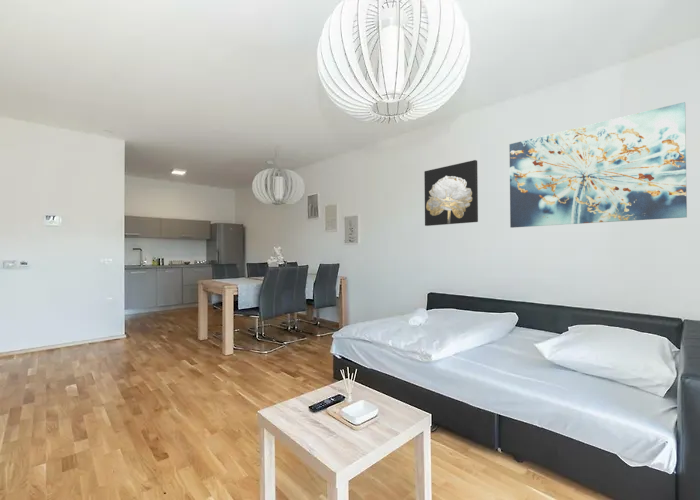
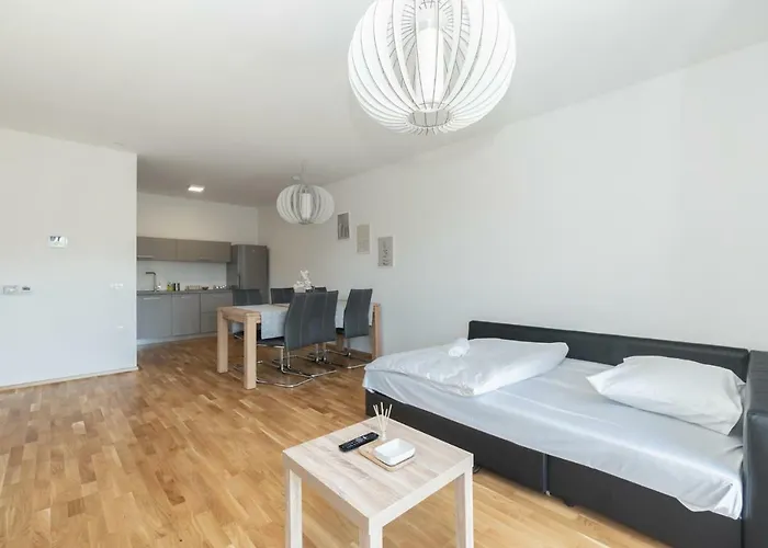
- wall art (449, 195)
- wall art (584, 175)
